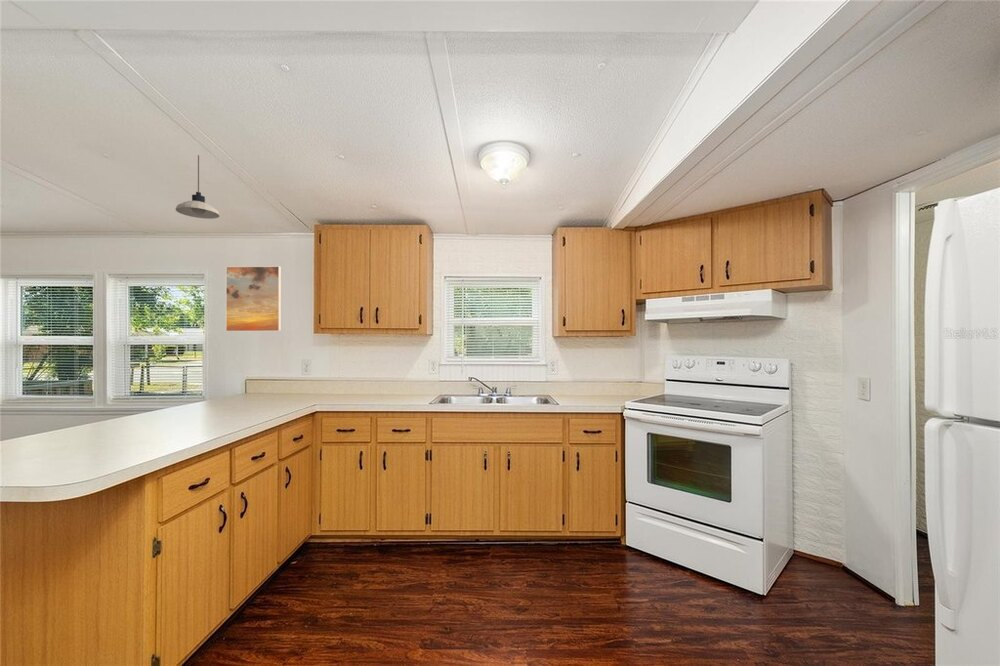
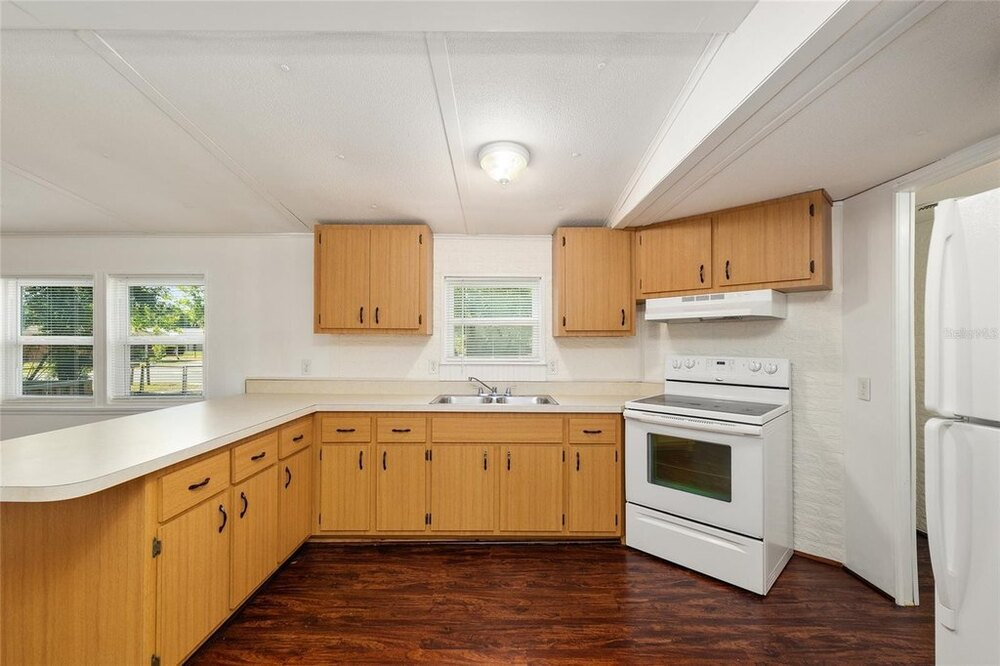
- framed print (253, 298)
- pendant light (198, 184)
